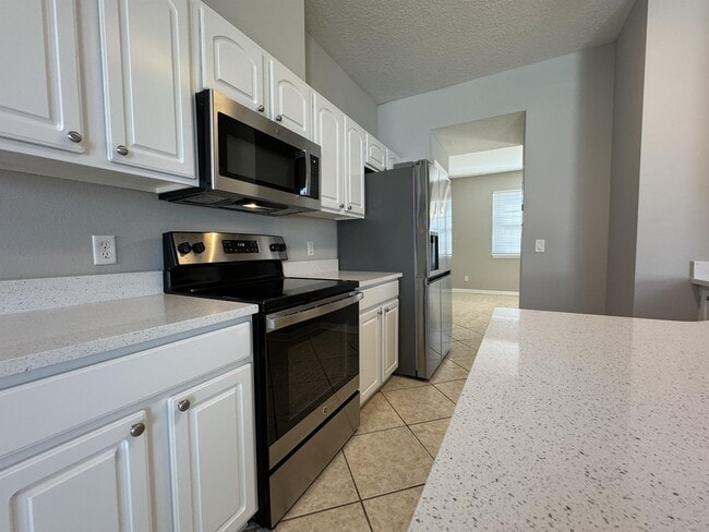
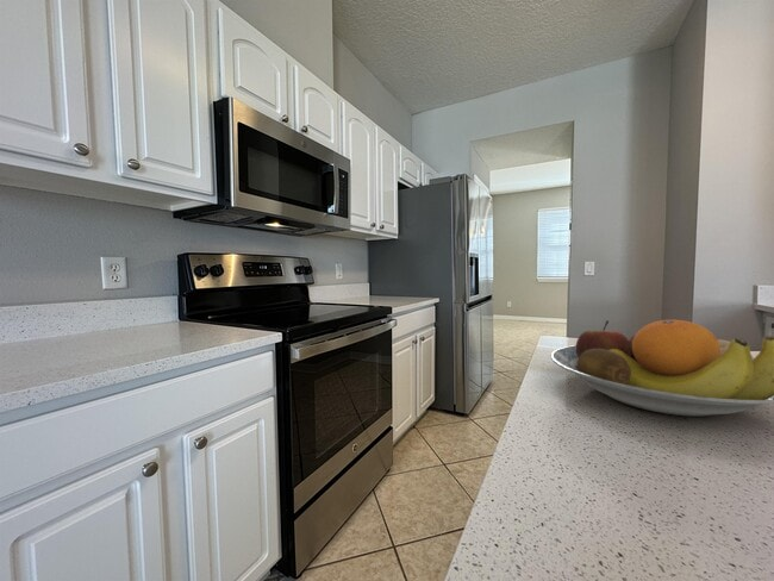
+ fruit bowl (656, 356)
